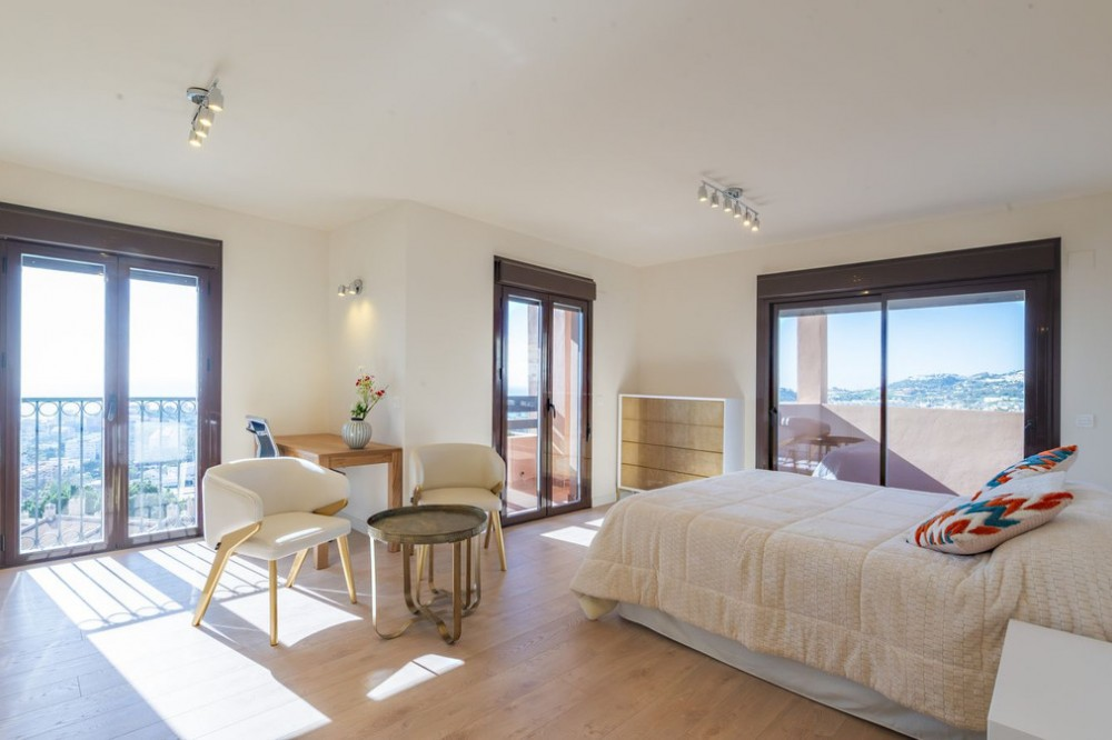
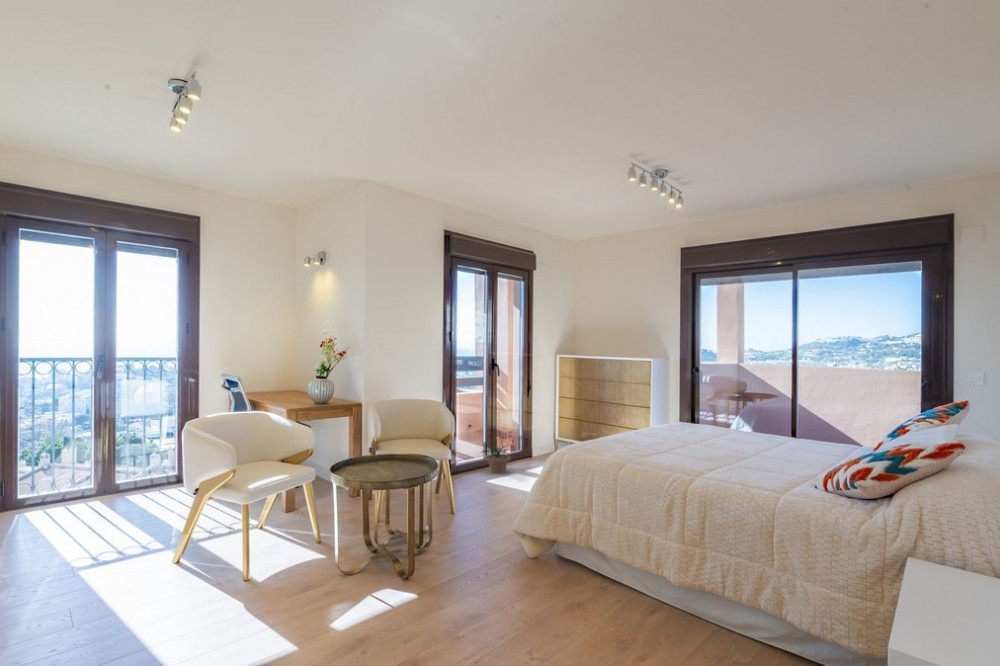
+ potted plant (496, 451)
